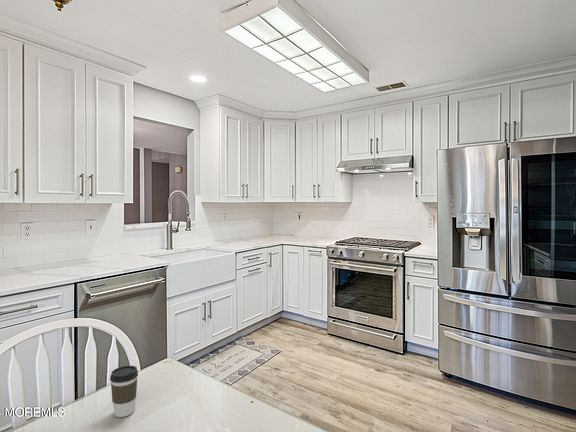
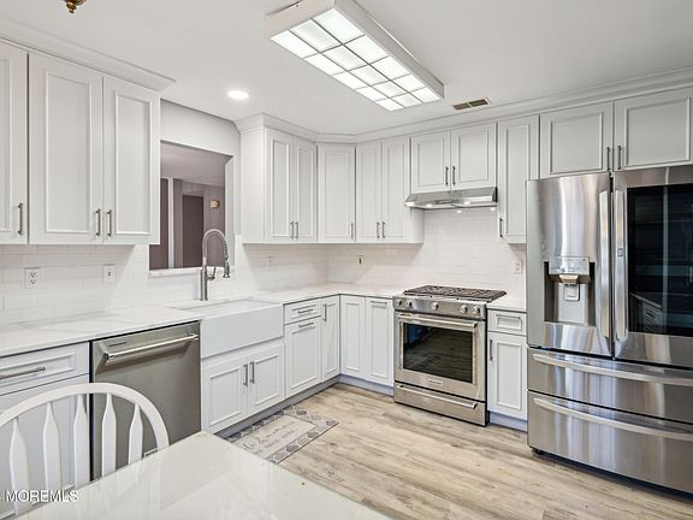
- coffee cup (124, 391)
